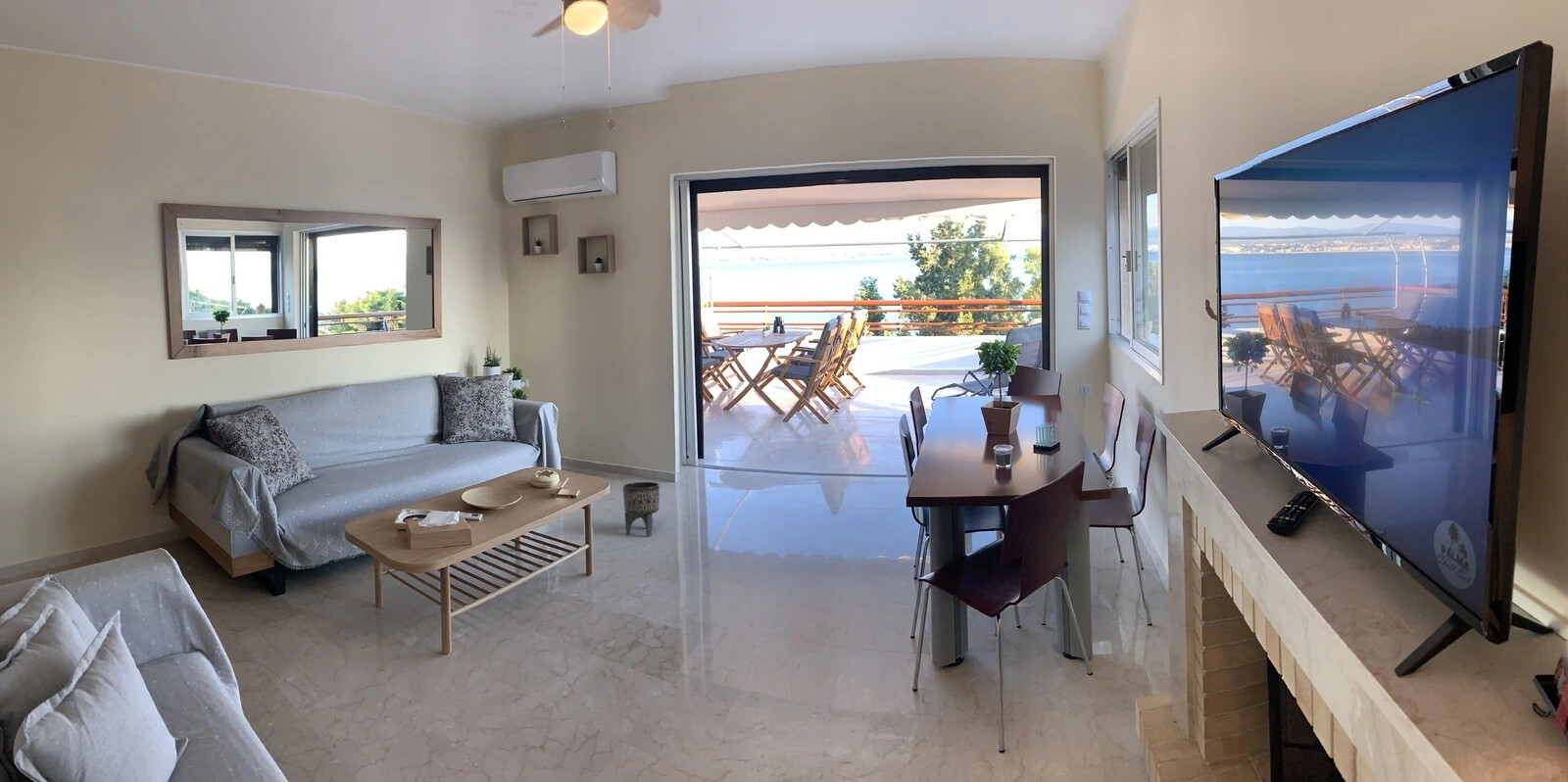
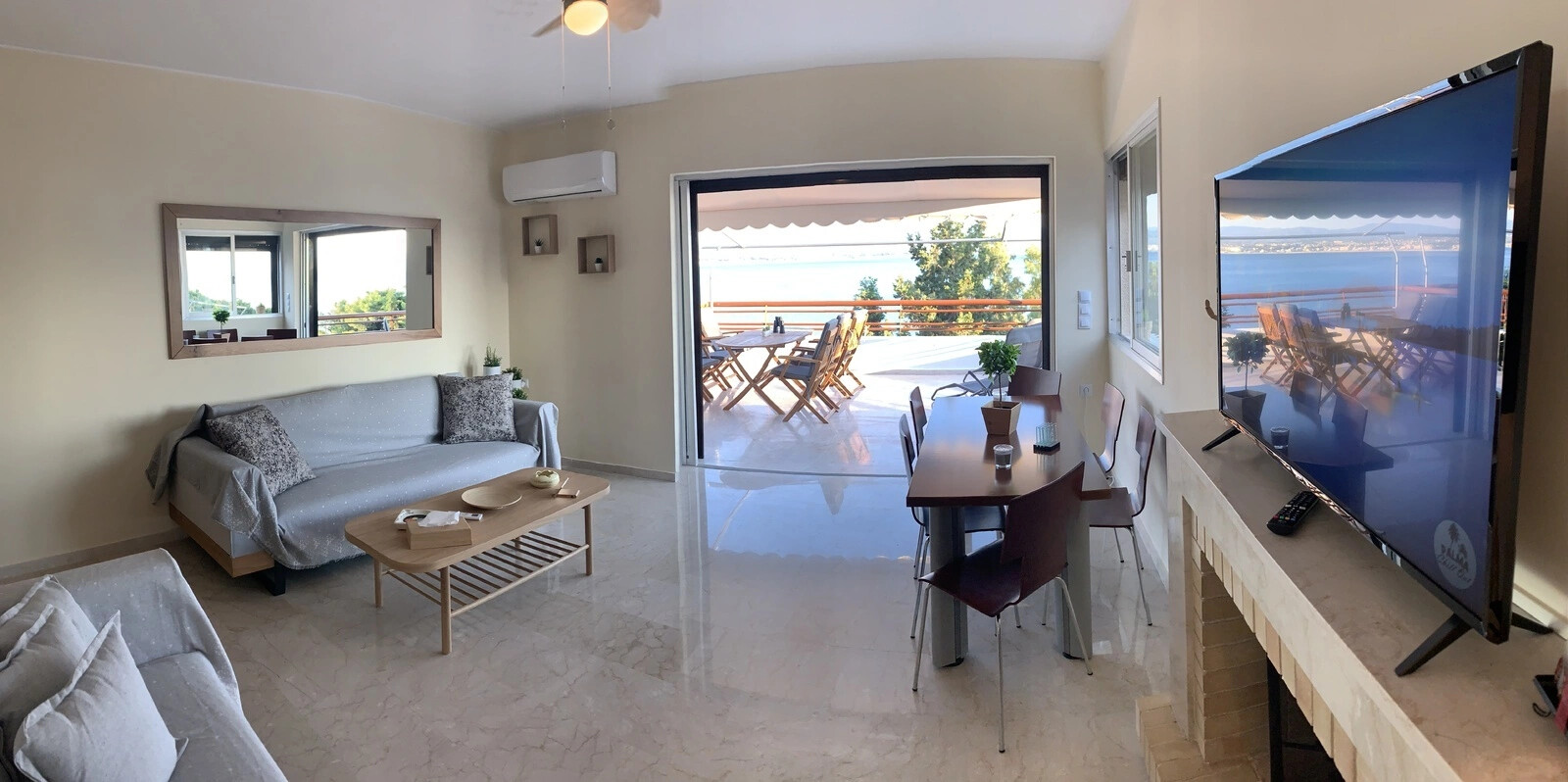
- planter (641, 509)
